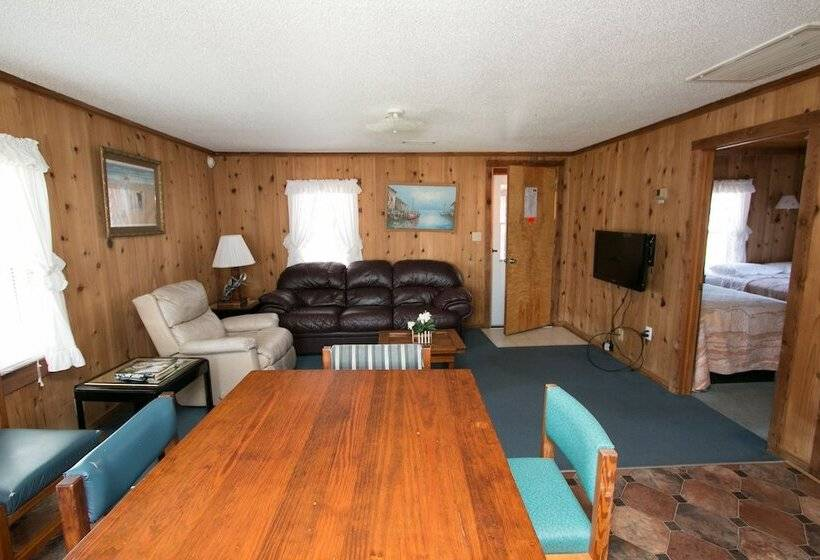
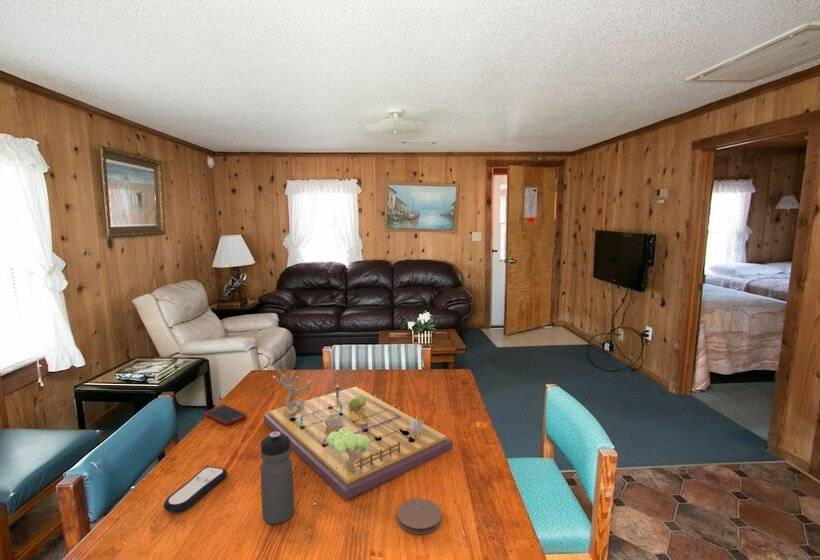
+ remote control (196, 487)
+ coaster (419, 515)
+ cell phone (225, 414)
+ gameboard (349, 409)
+ water bottle (276, 474)
